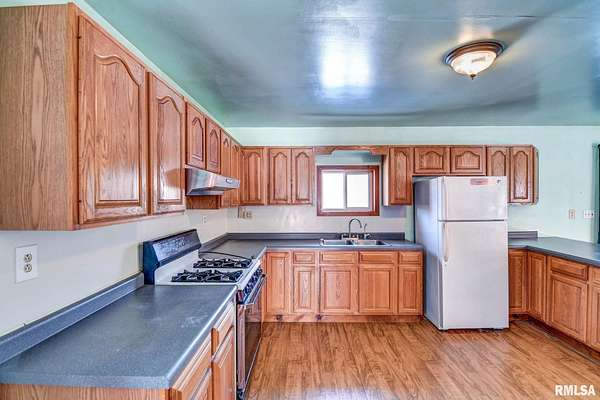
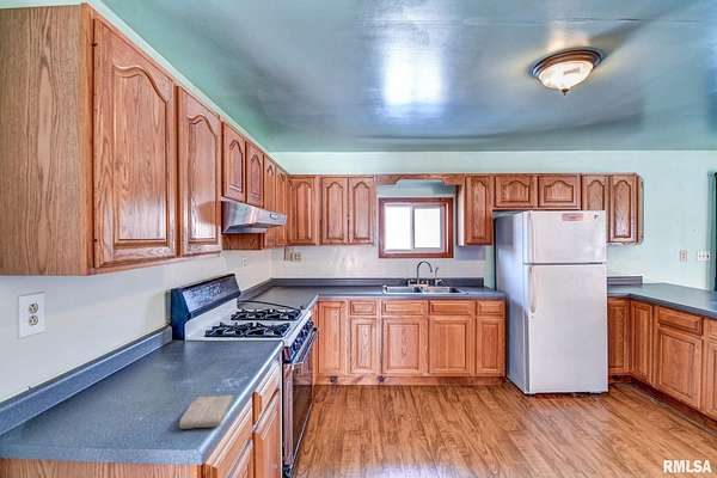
+ washcloth (208, 410)
